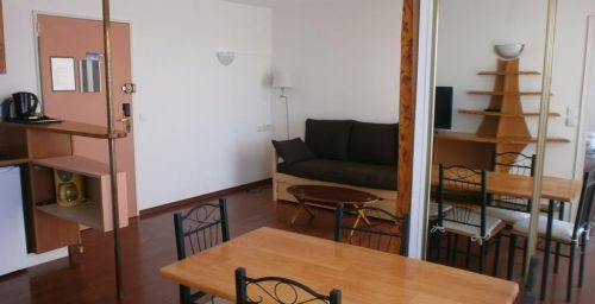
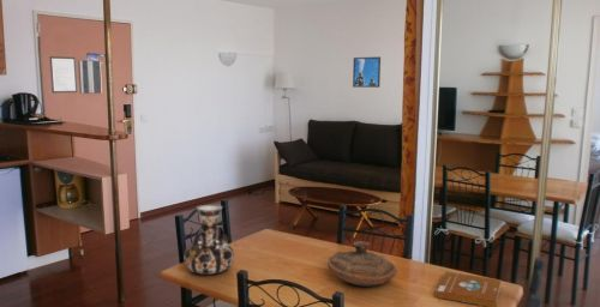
+ book (468, 288)
+ decorative bowl (361, 263)
+ decorative vase (209, 237)
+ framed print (366, 72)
